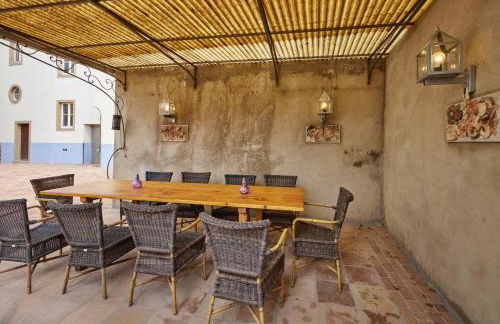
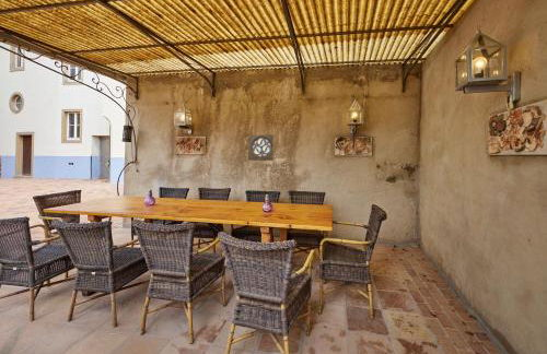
+ wall ornament (260, 148)
